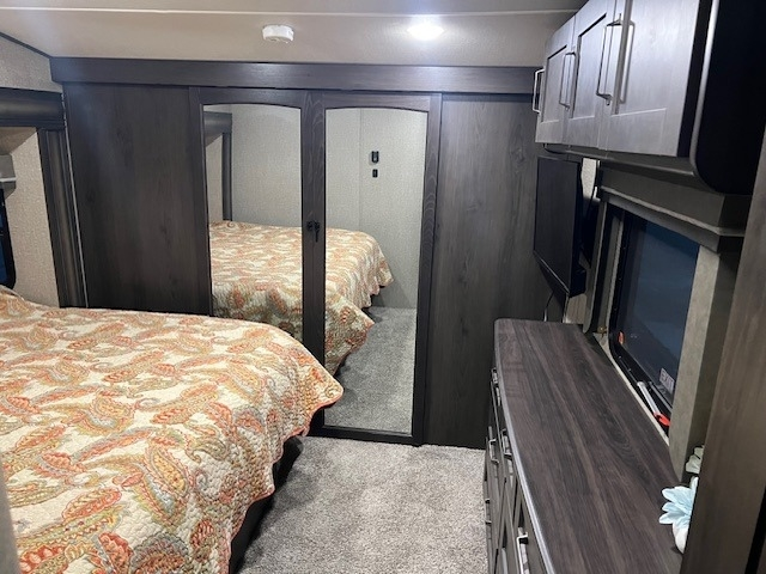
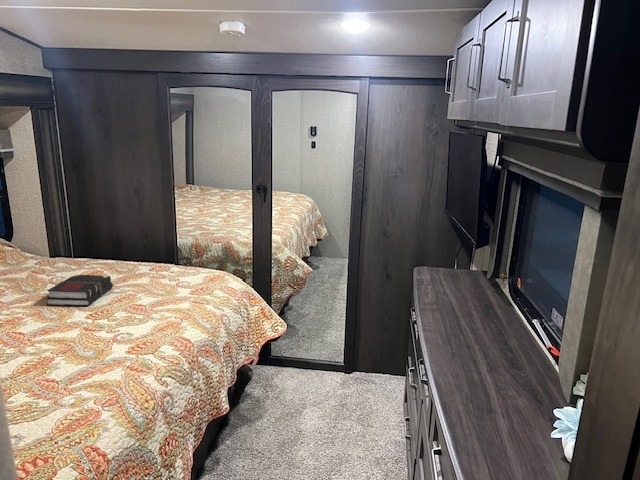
+ book (80, 289)
